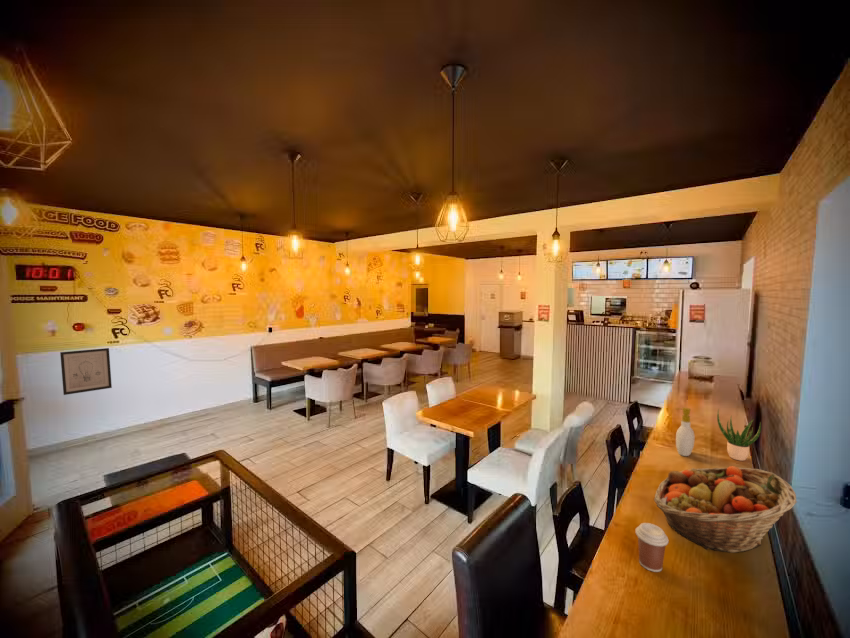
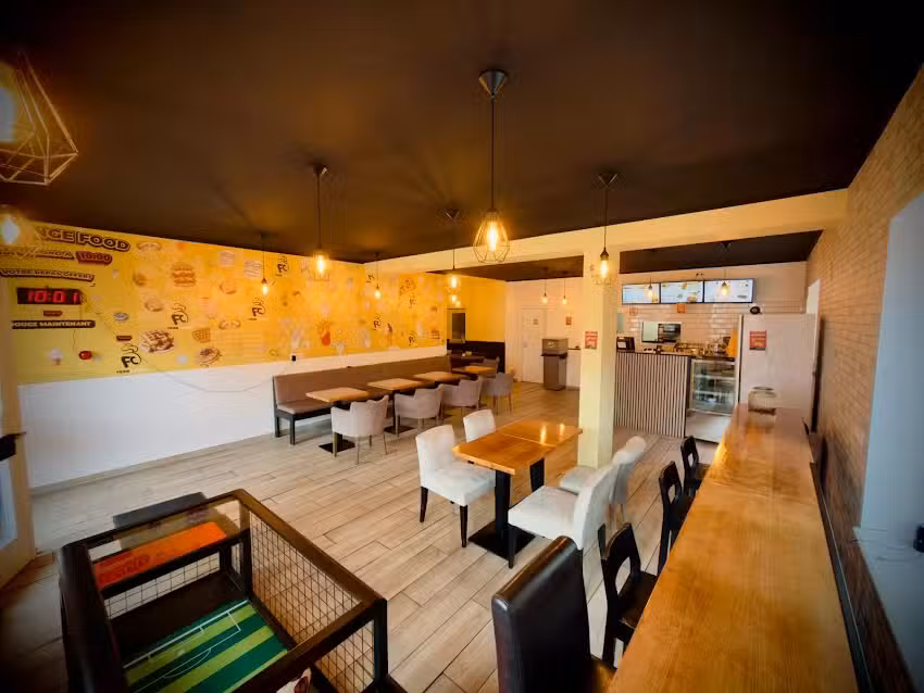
- soap bottle (684, 430)
- wall art (86, 370)
- coffee cup (651, 546)
- potted plant (737, 435)
- fruit basket (718, 500)
